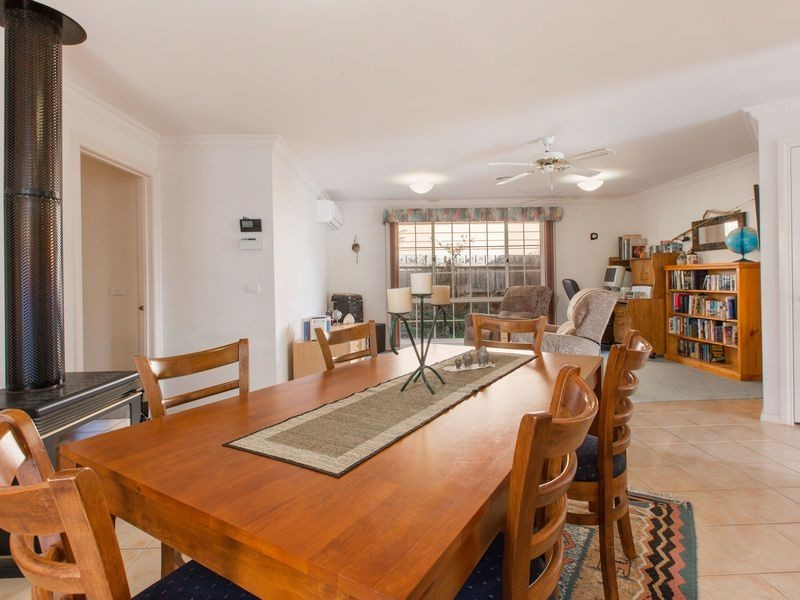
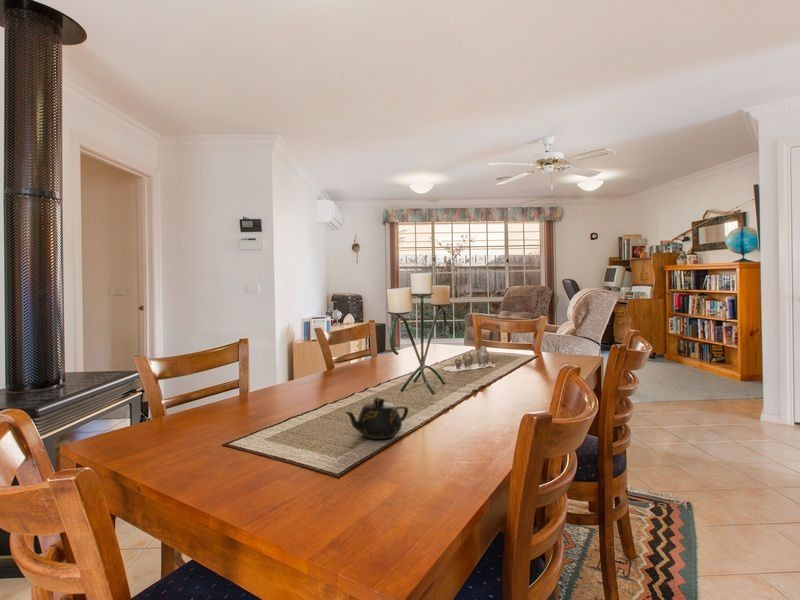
+ teapot (377, 416)
